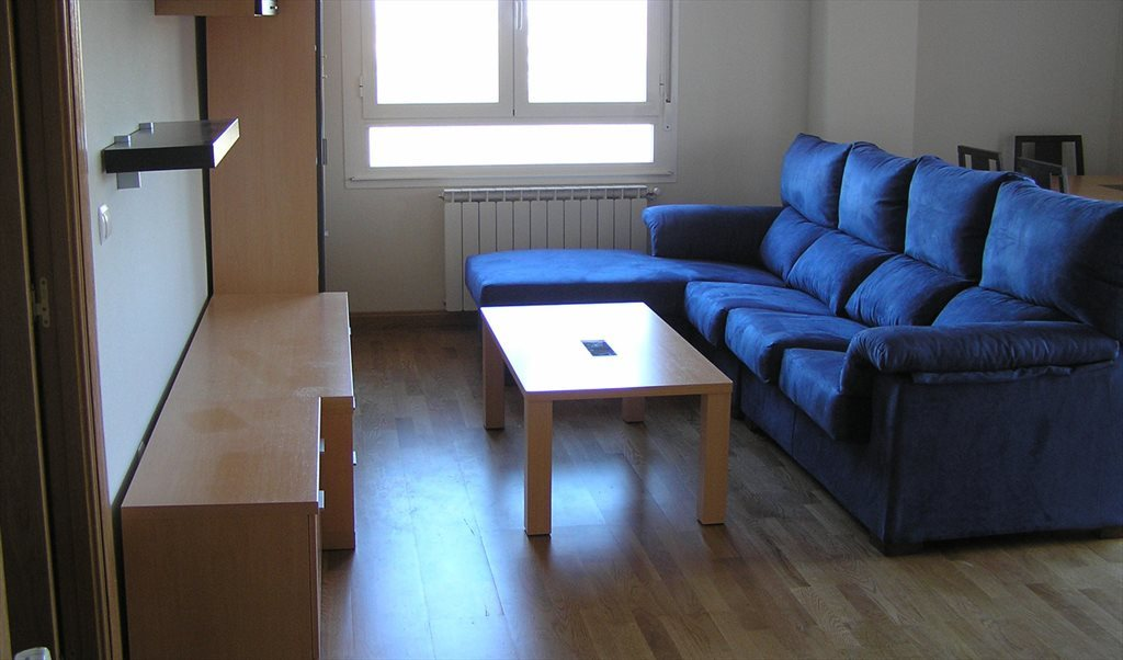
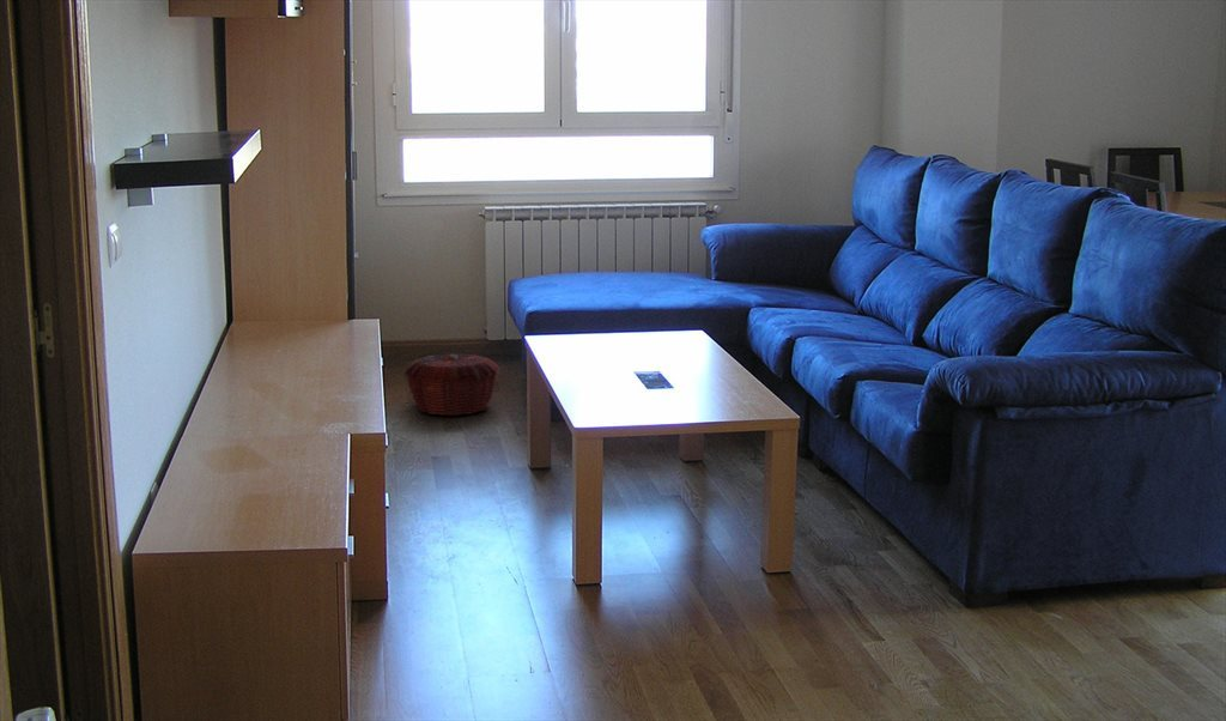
+ woven basket (451, 381)
